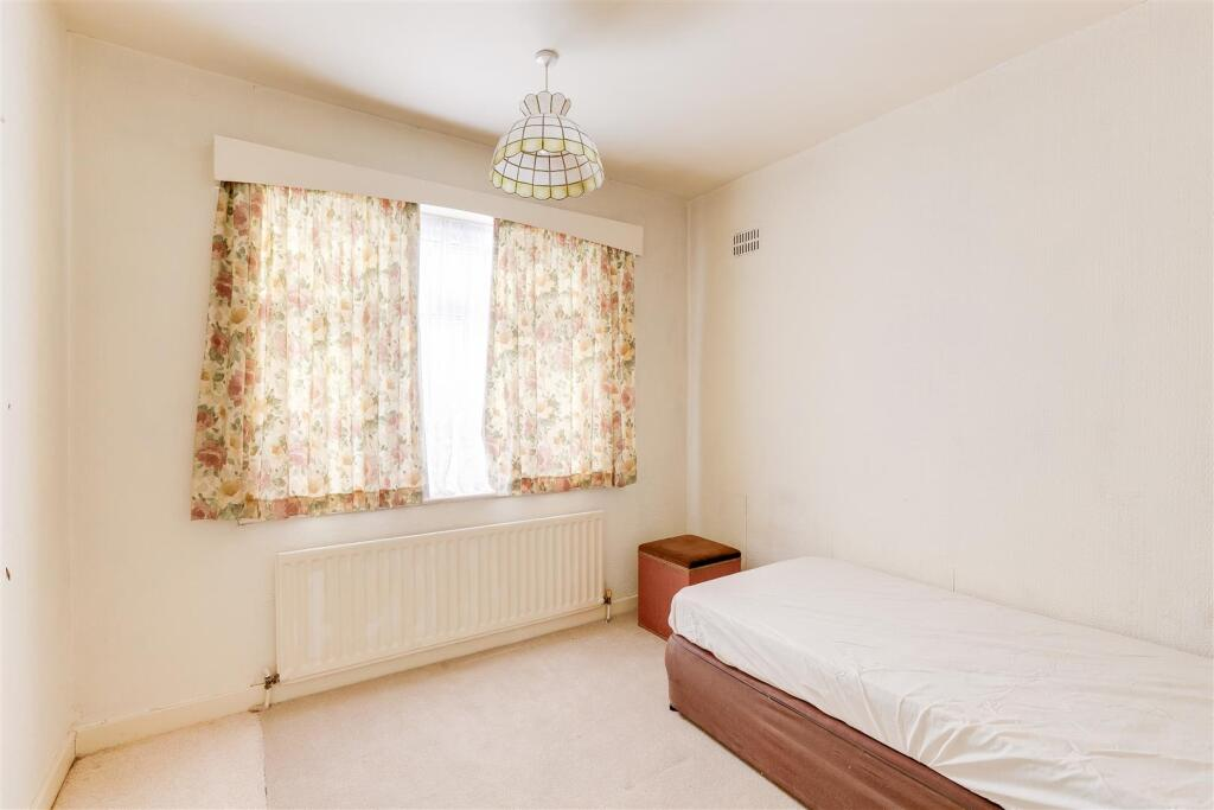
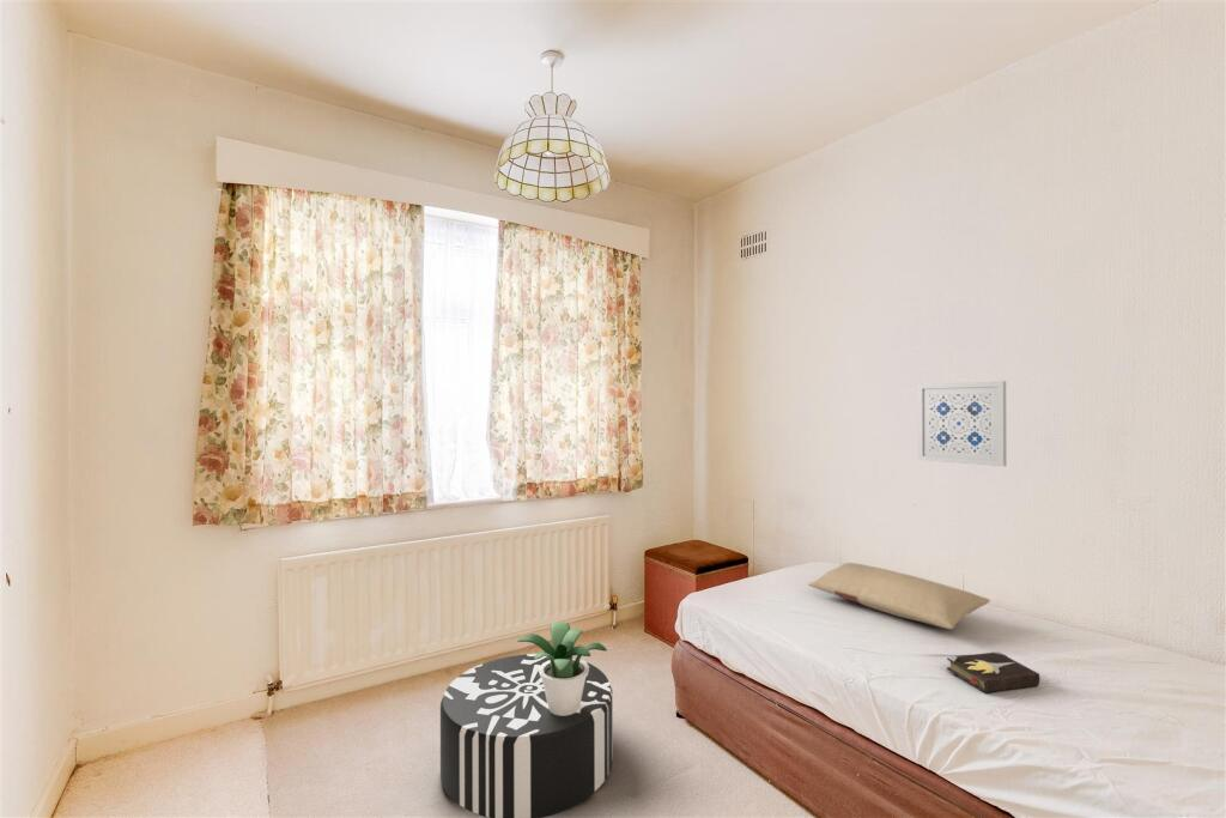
+ hardback book (991, 669)
+ potted plant (560, 668)
+ wall art (959, 423)
+ pouf (528, 726)
+ pillow (891, 592)
